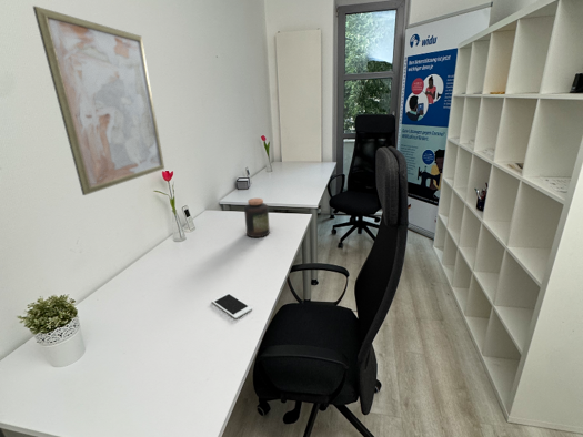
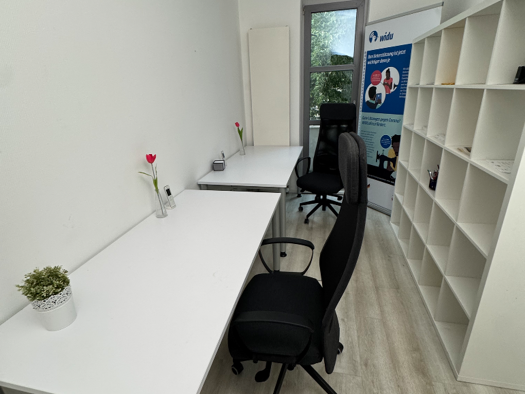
- cell phone (231, 304)
- wall art (115, 108)
- jar (257, 216)
